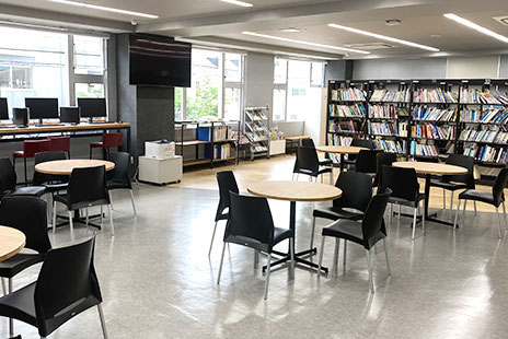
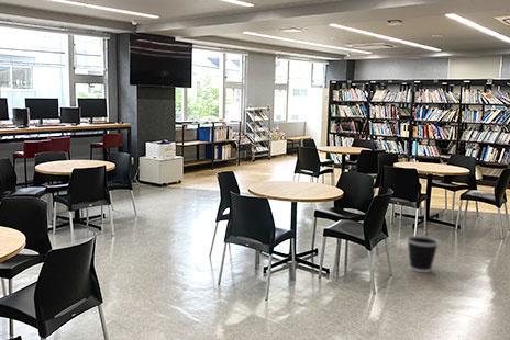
+ wastebasket (421, 253)
